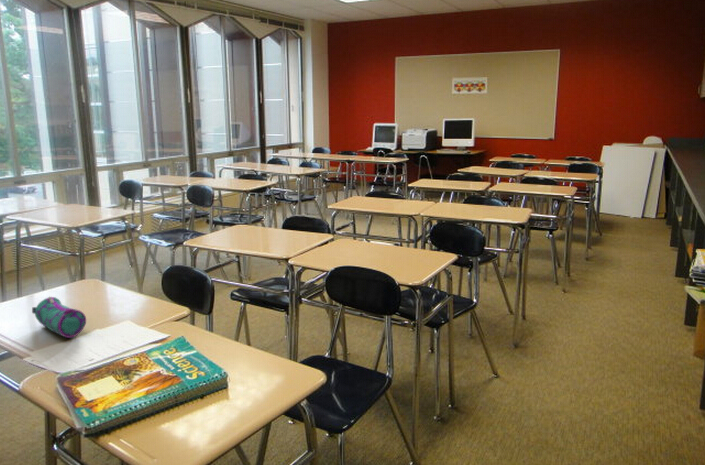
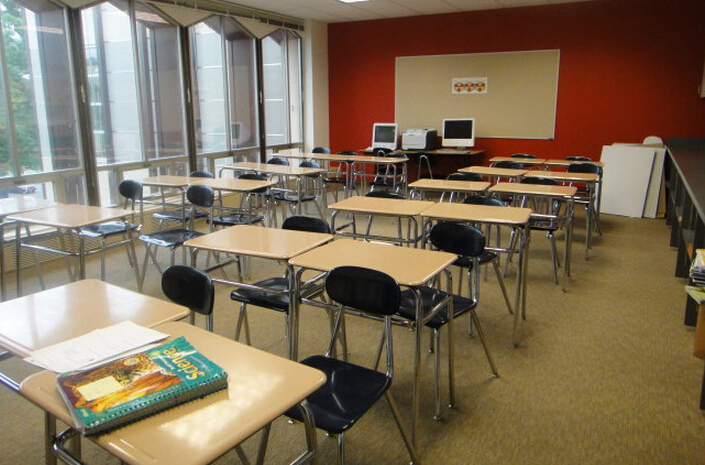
- pencil case (59, 316)
